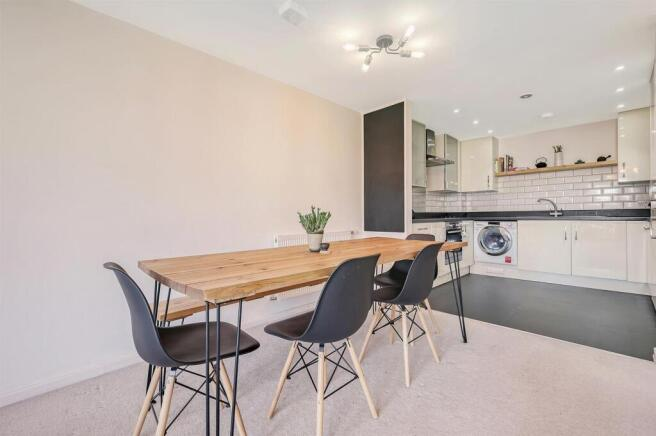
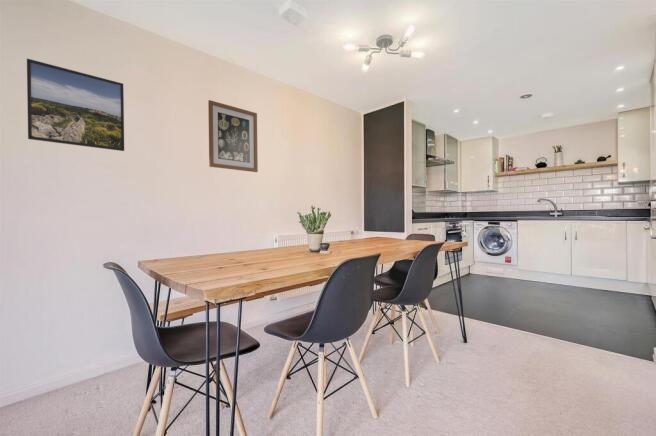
+ wall art (234, 138)
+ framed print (79, 109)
